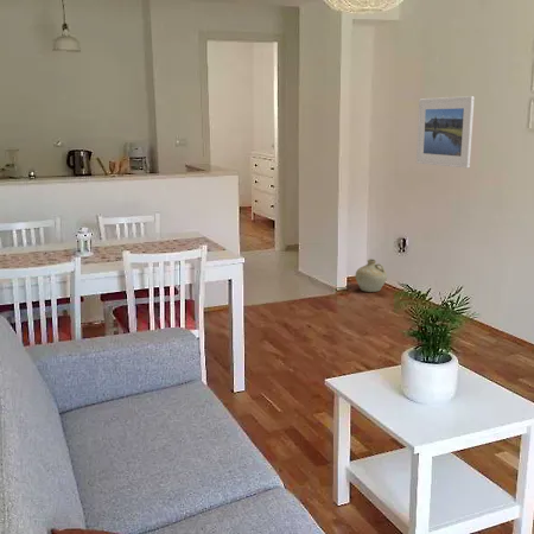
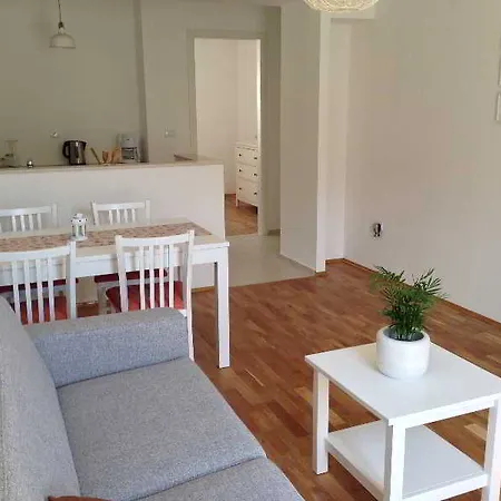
- ceramic jug (370, 274)
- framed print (443, 132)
